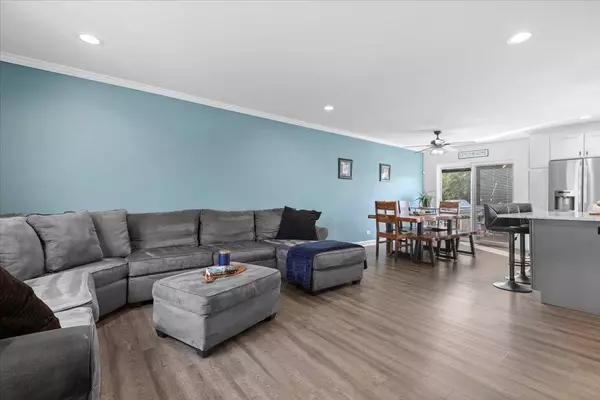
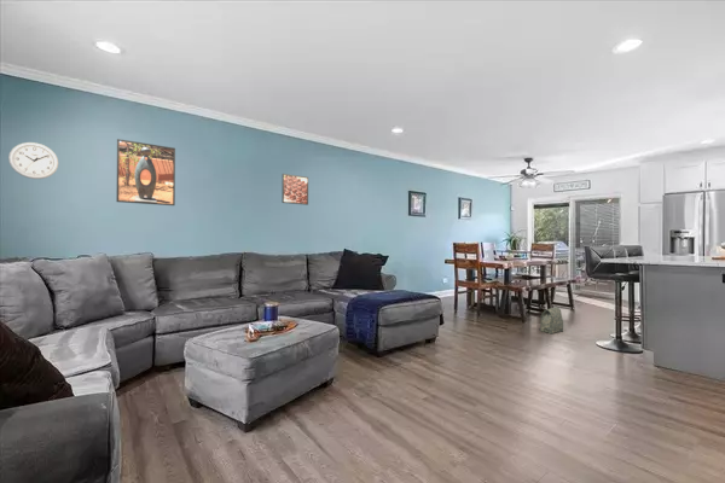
+ bag (551, 319)
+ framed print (295, 190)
+ wall clock (34, 161)
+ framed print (146, 173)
